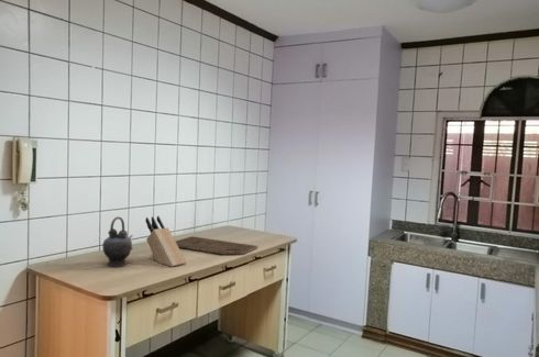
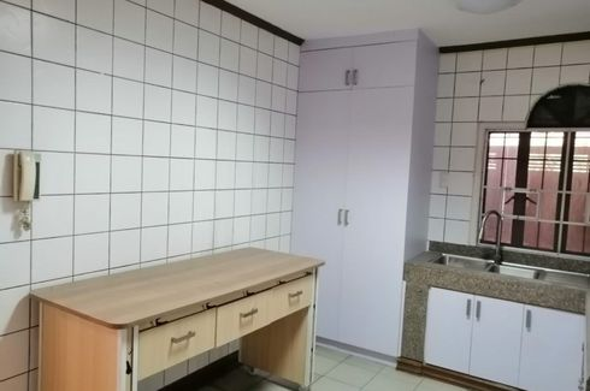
- teapot (120, 239)
- knife block (164, 239)
- cutting board (212, 245)
